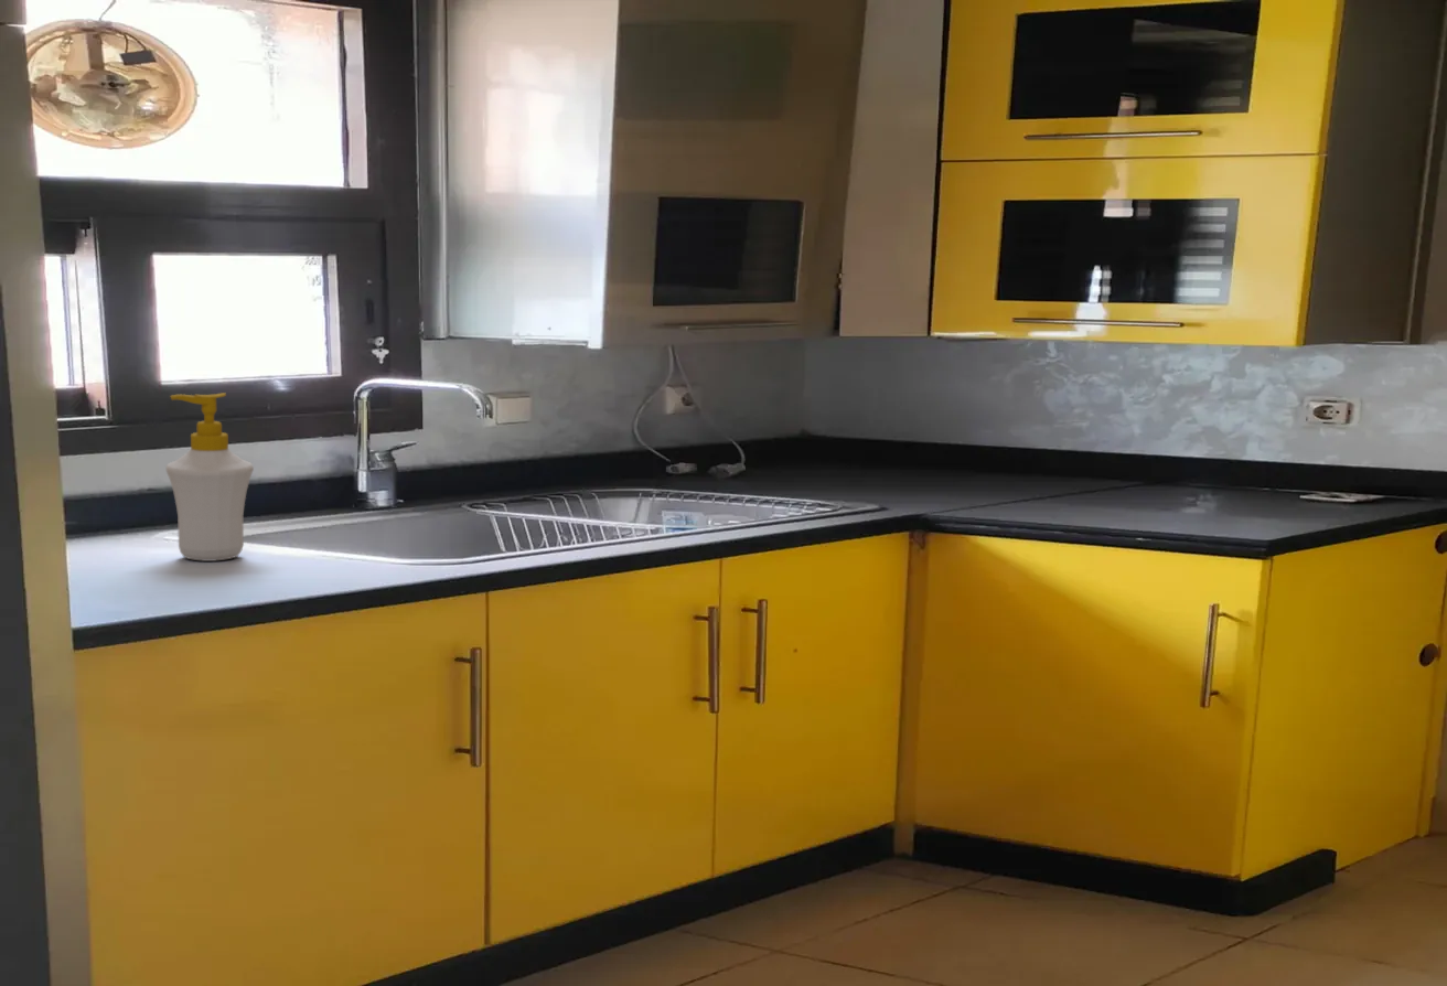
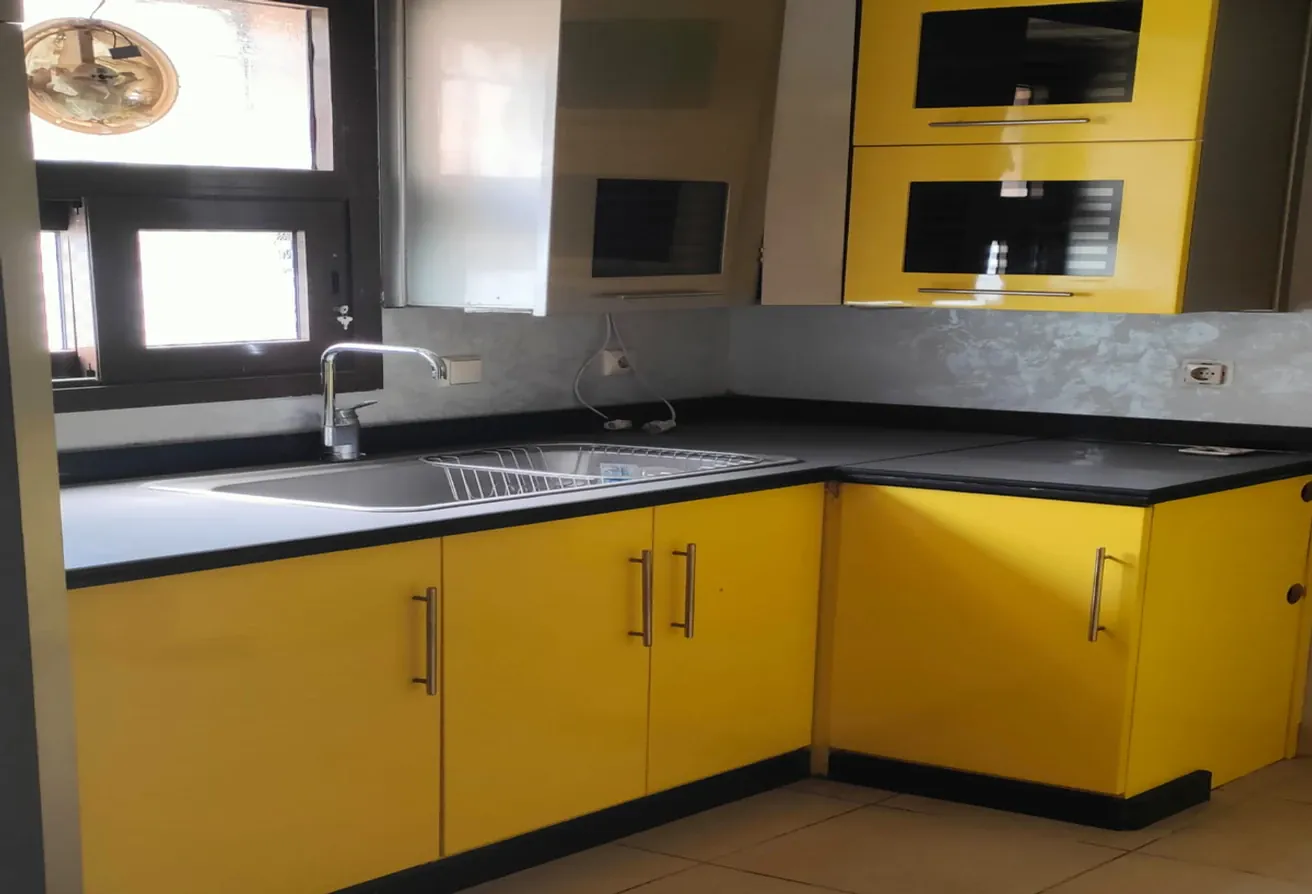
- soap bottle (210, 475)
